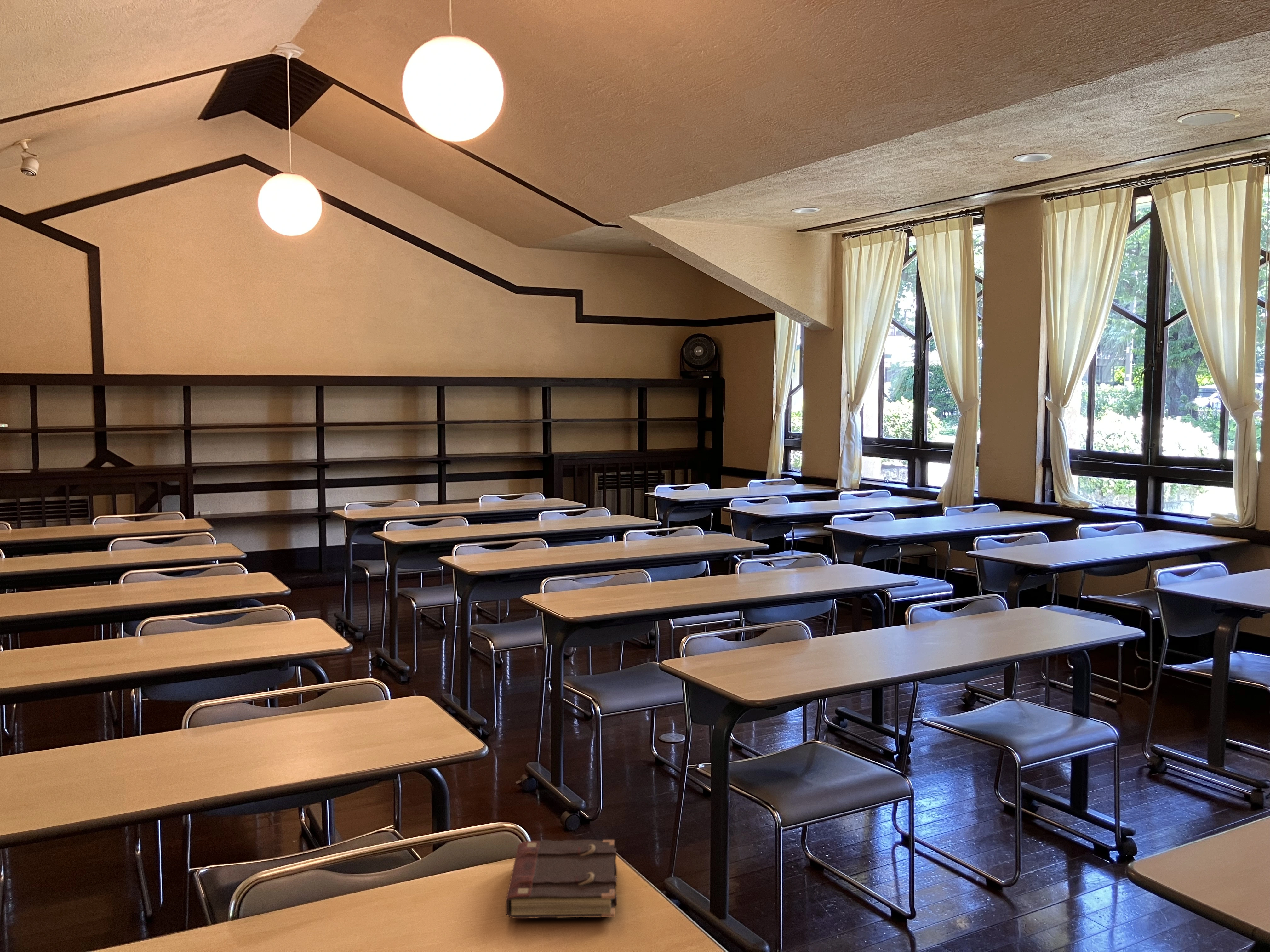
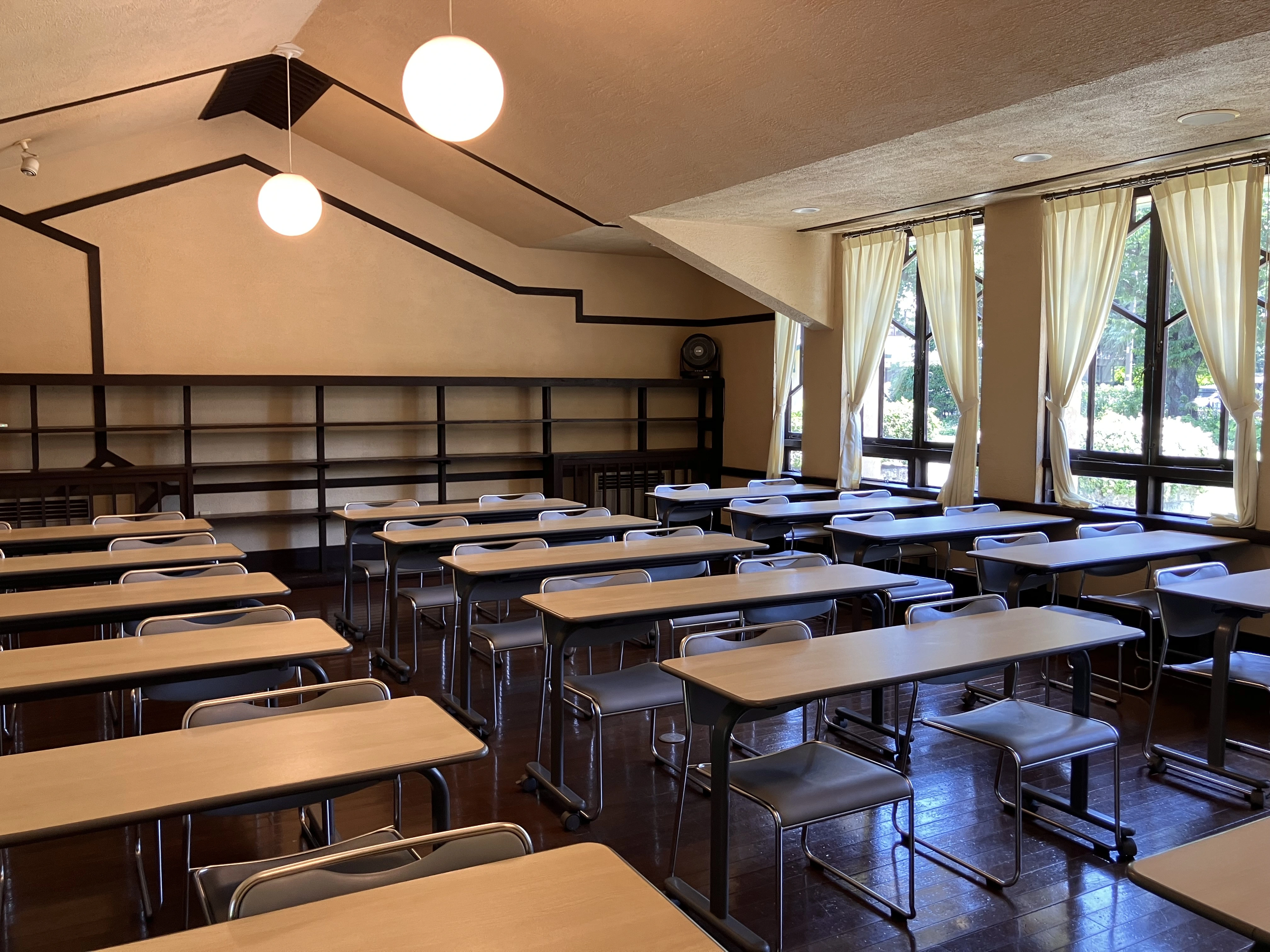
- book (565, 875)
